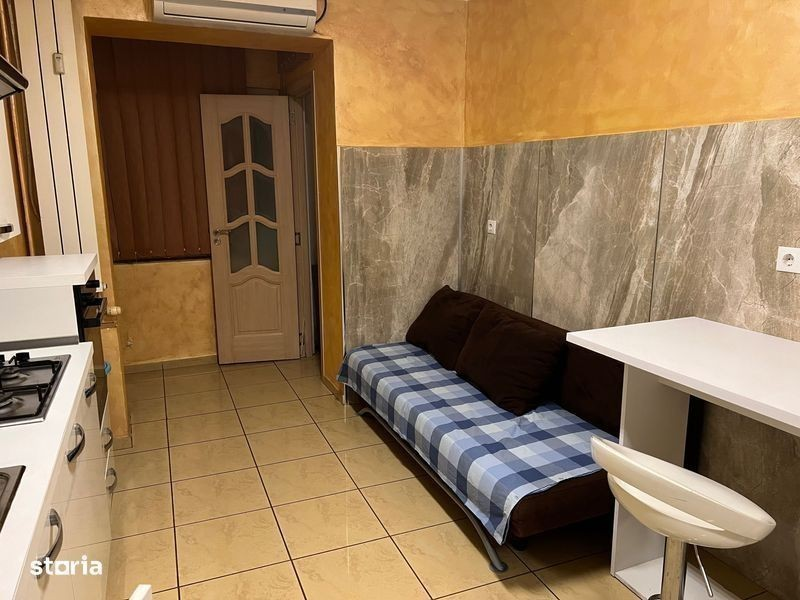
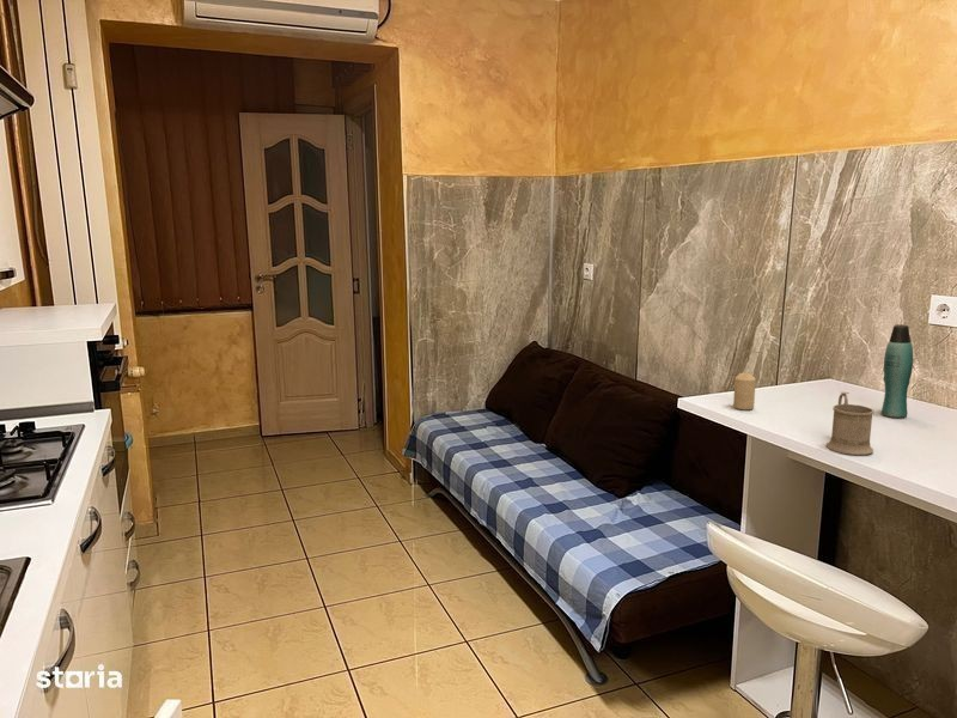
+ candle (744, 390)
+ bottle (897, 370)
+ mug (848, 420)
